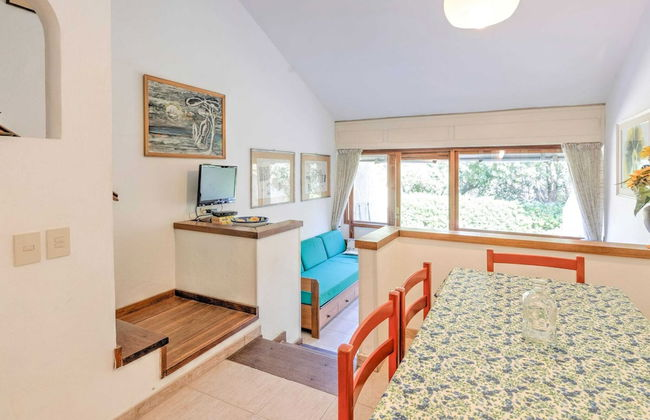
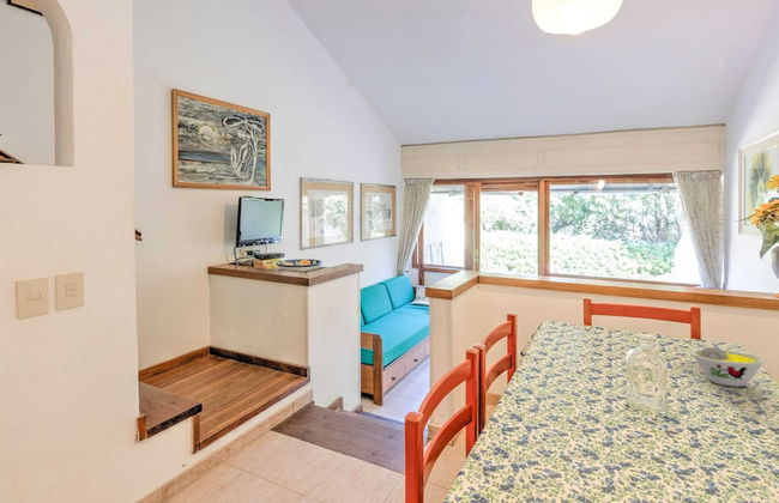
+ bowl (726, 364)
